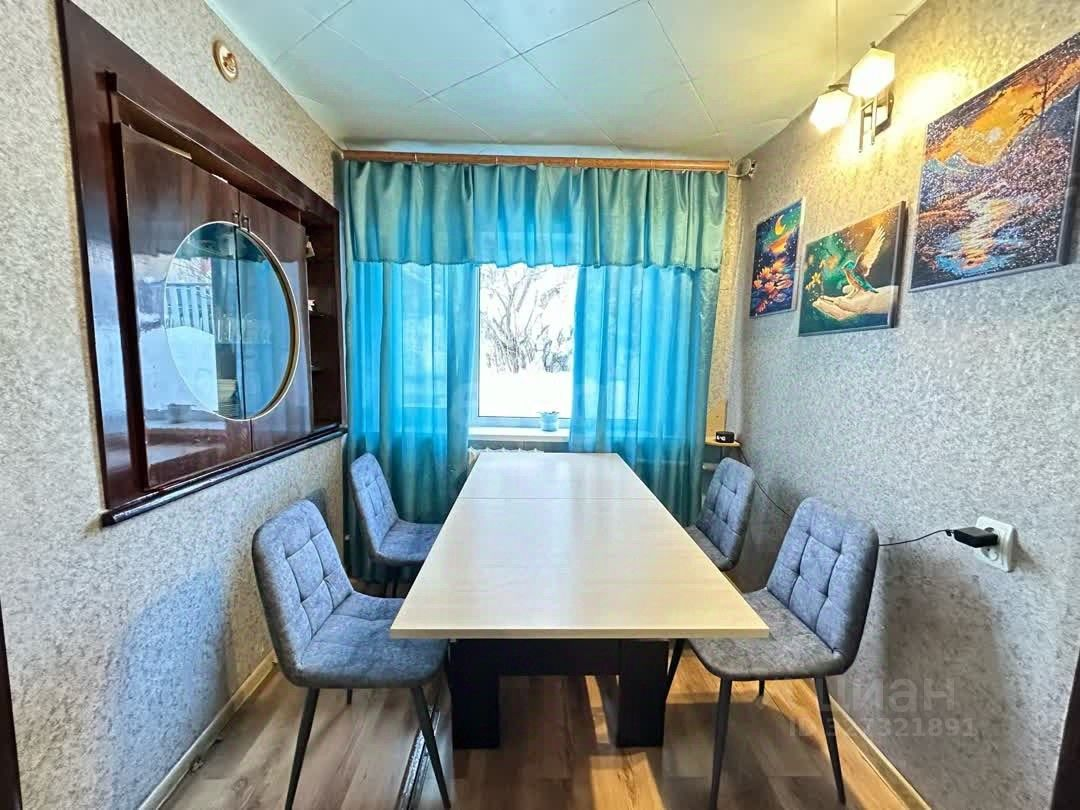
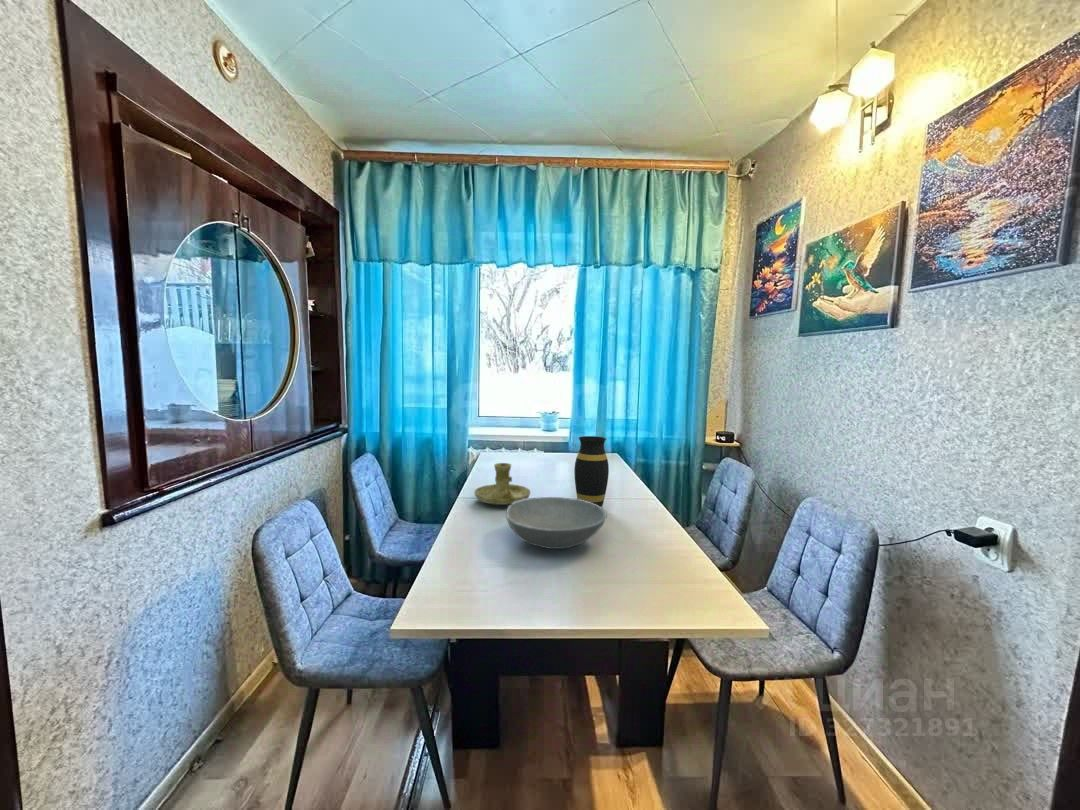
+ bowl (555, 526)
+ vase (591, 473)
+ candle holder (502, 481)
